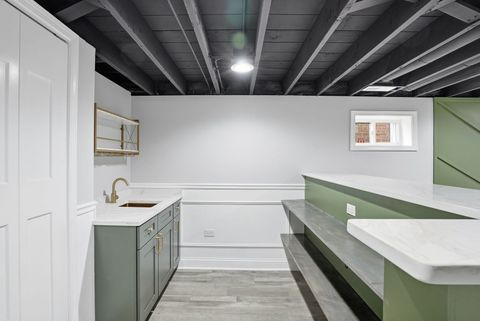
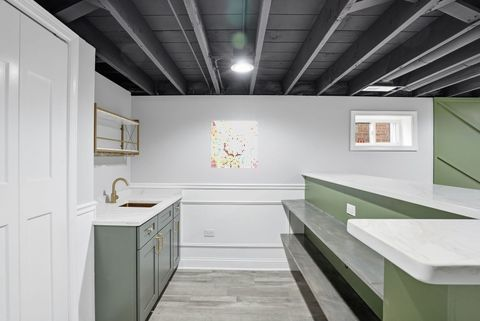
+ wall art (234, 144)
